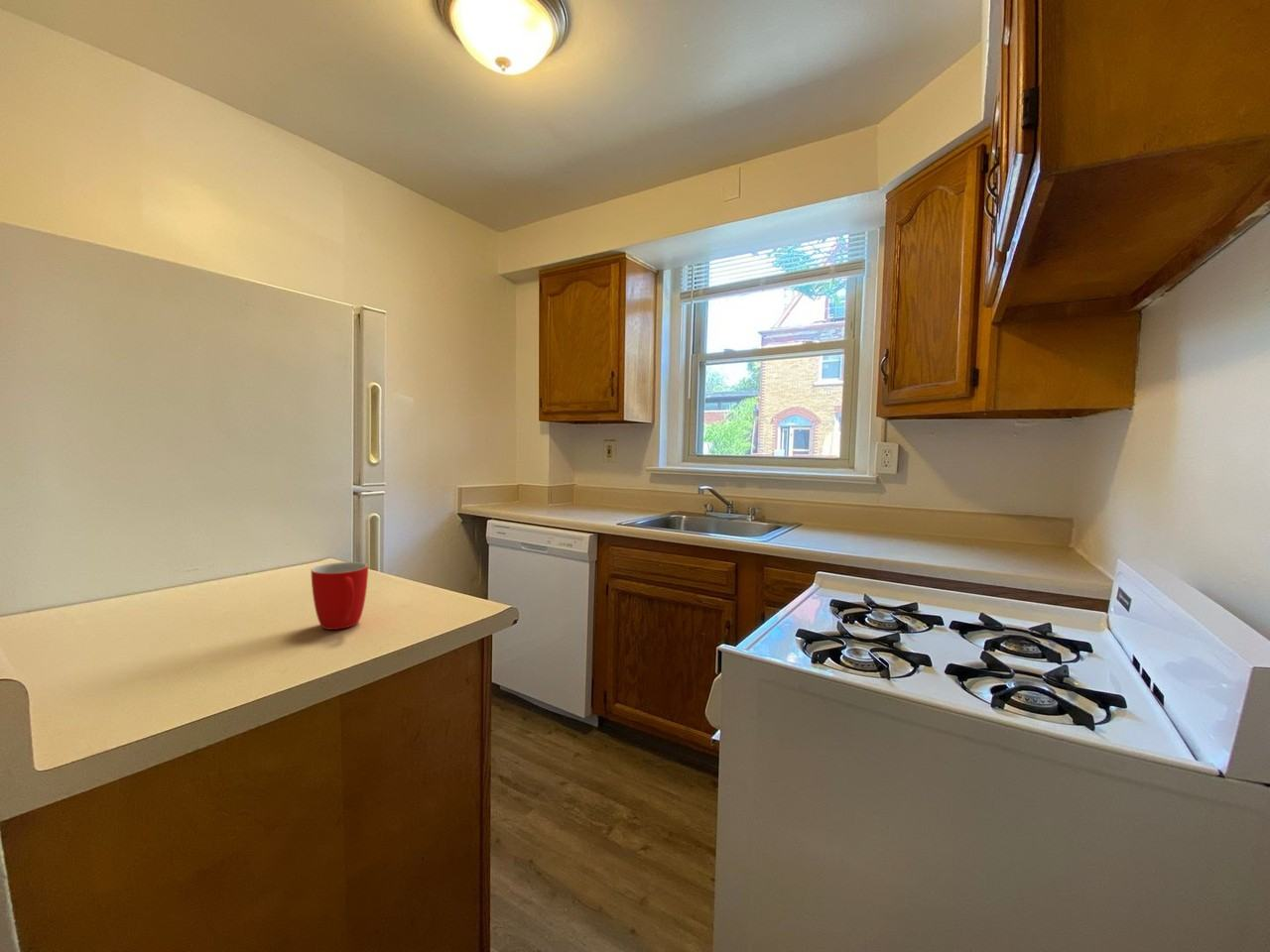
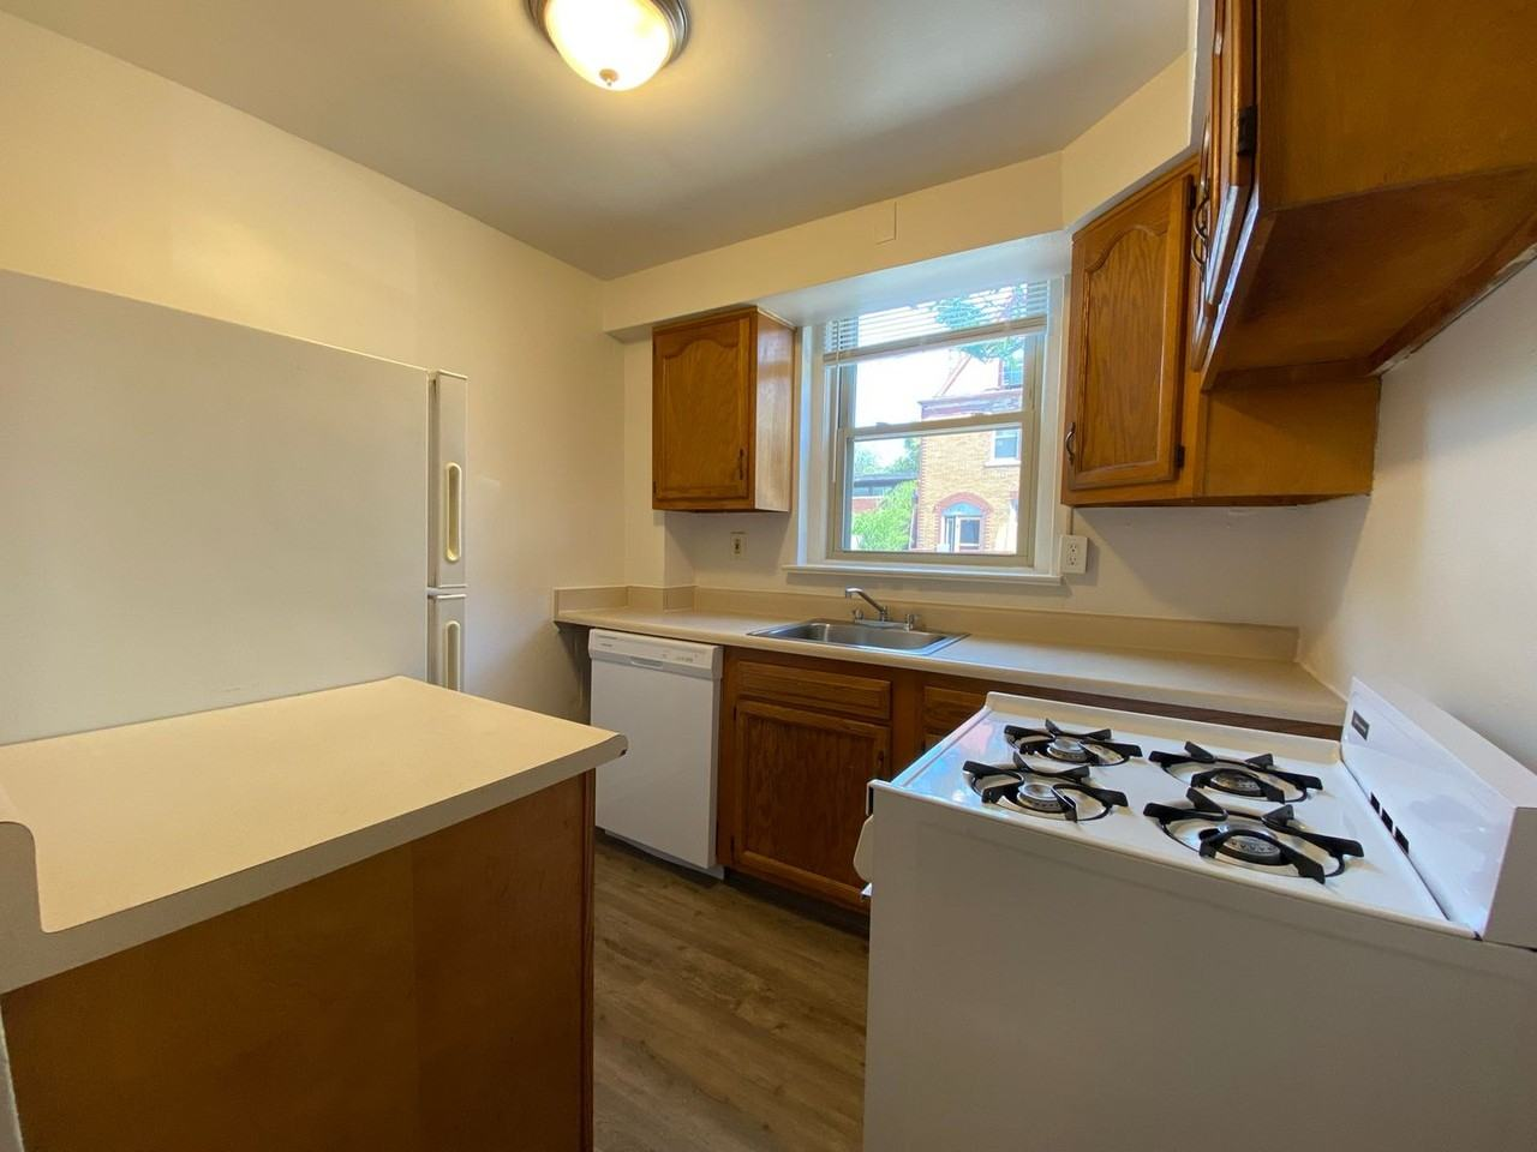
- mug (342, 598)
